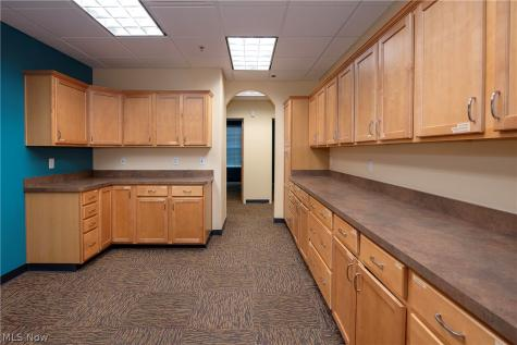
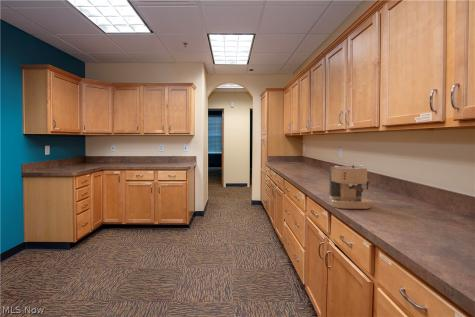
+ coffee maker (349, 185)
